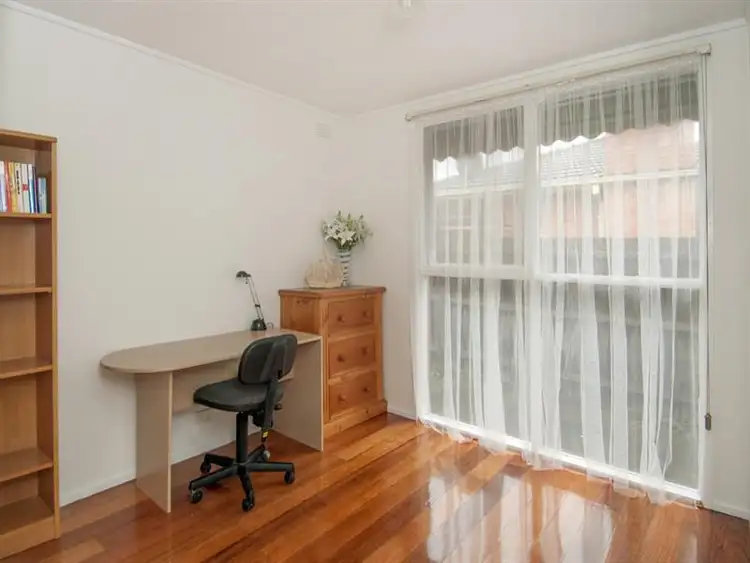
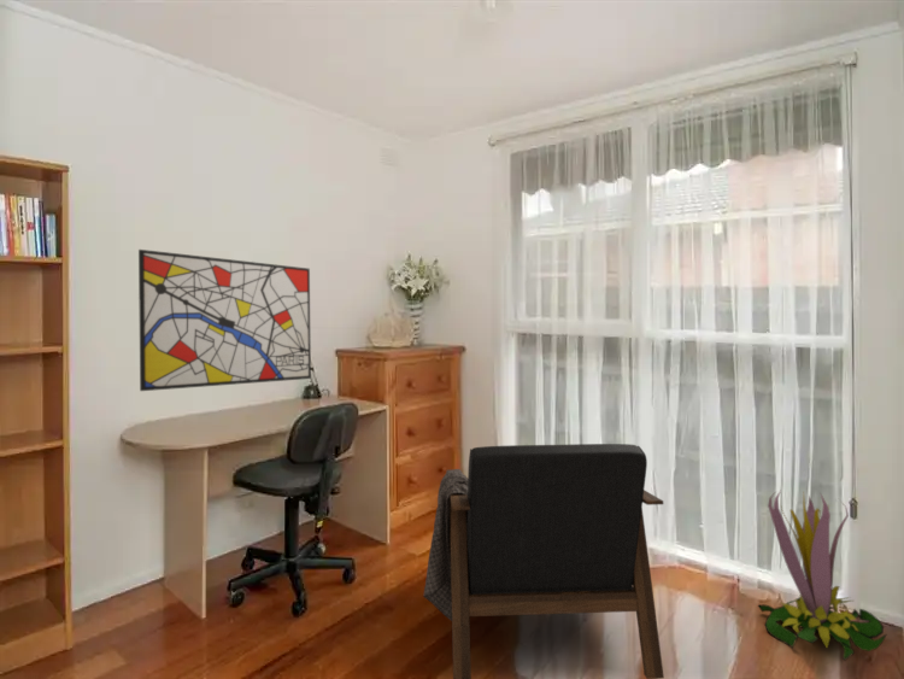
+ decorative plant (816, 563)
+ armchair (526, 529)
+ wall art (235, 322)
